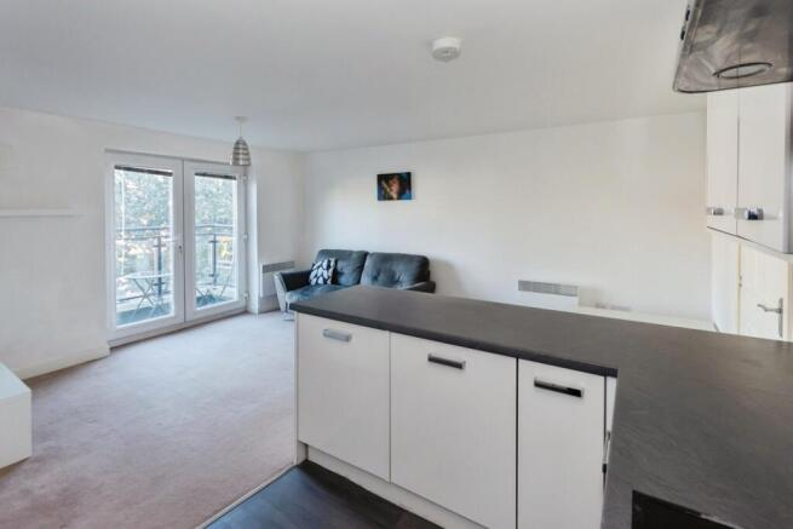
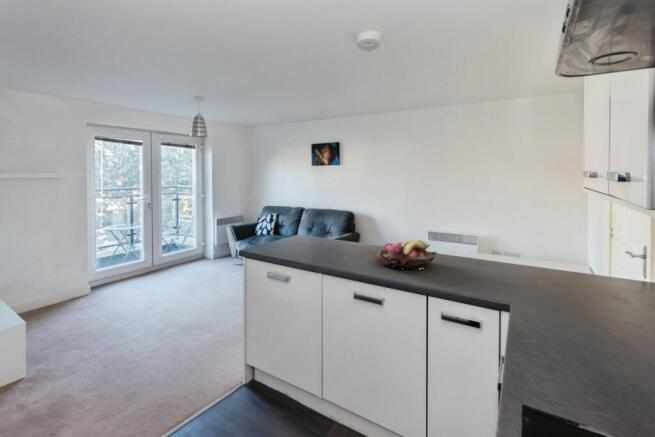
+ fruit basket (405, 252)
